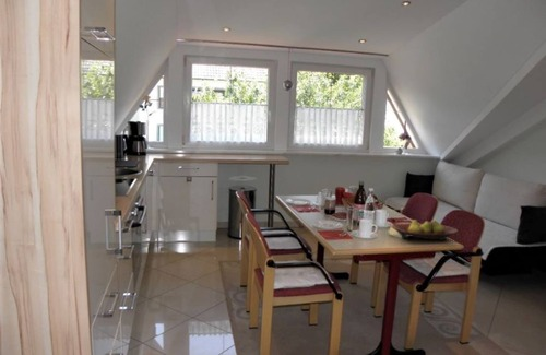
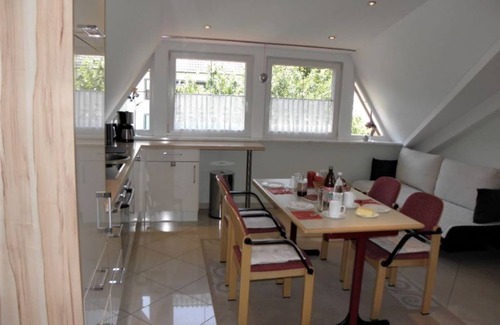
- fruit bowl (424, 228)
